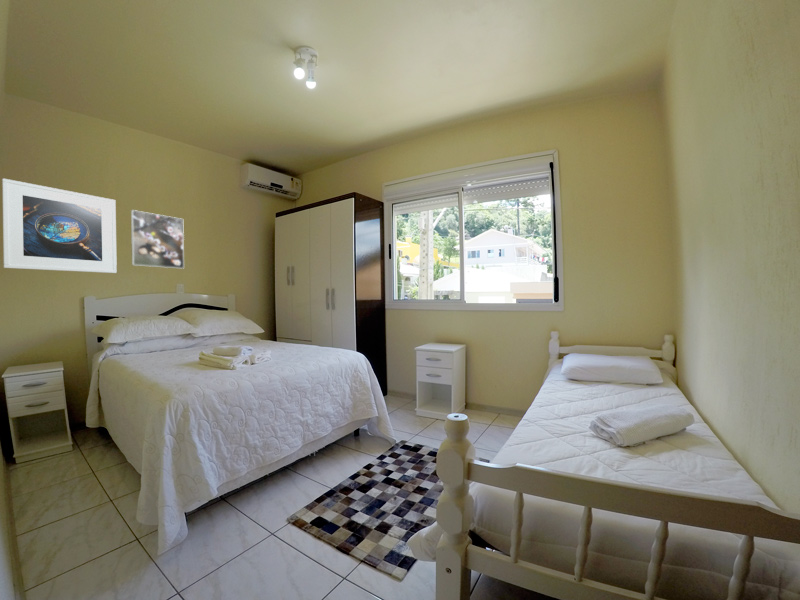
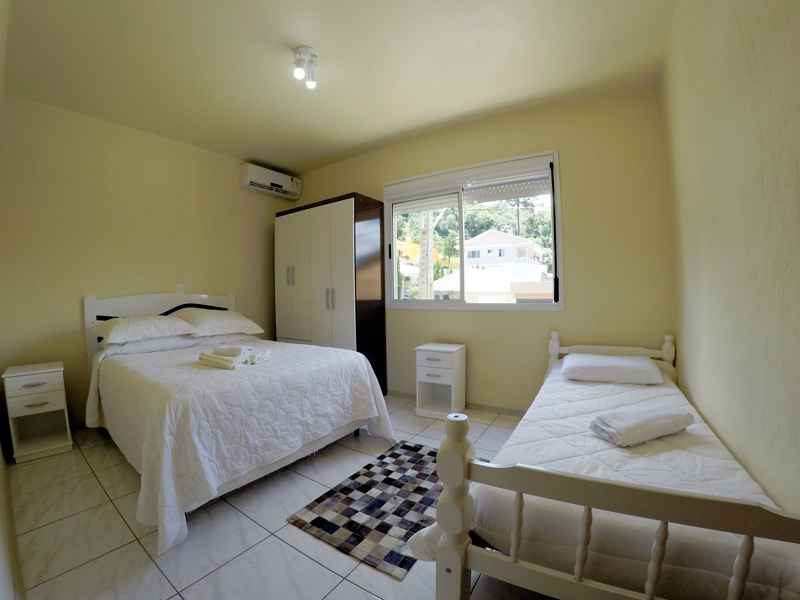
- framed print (158, 240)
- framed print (65, 230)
